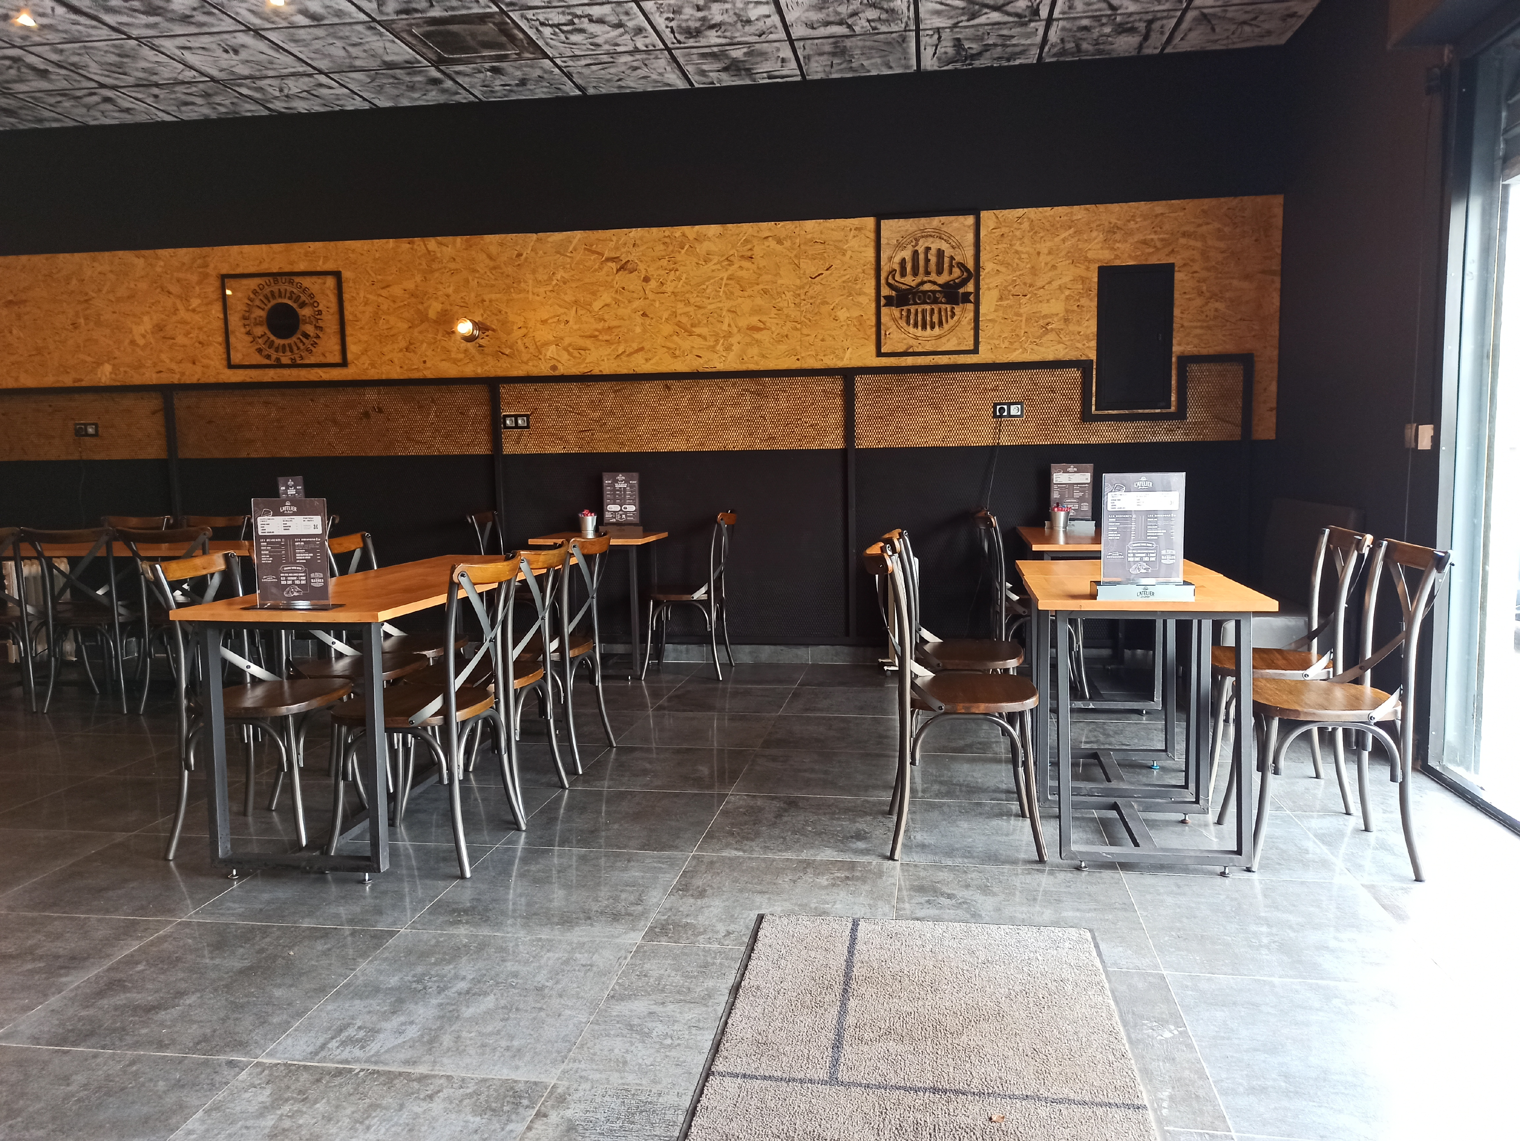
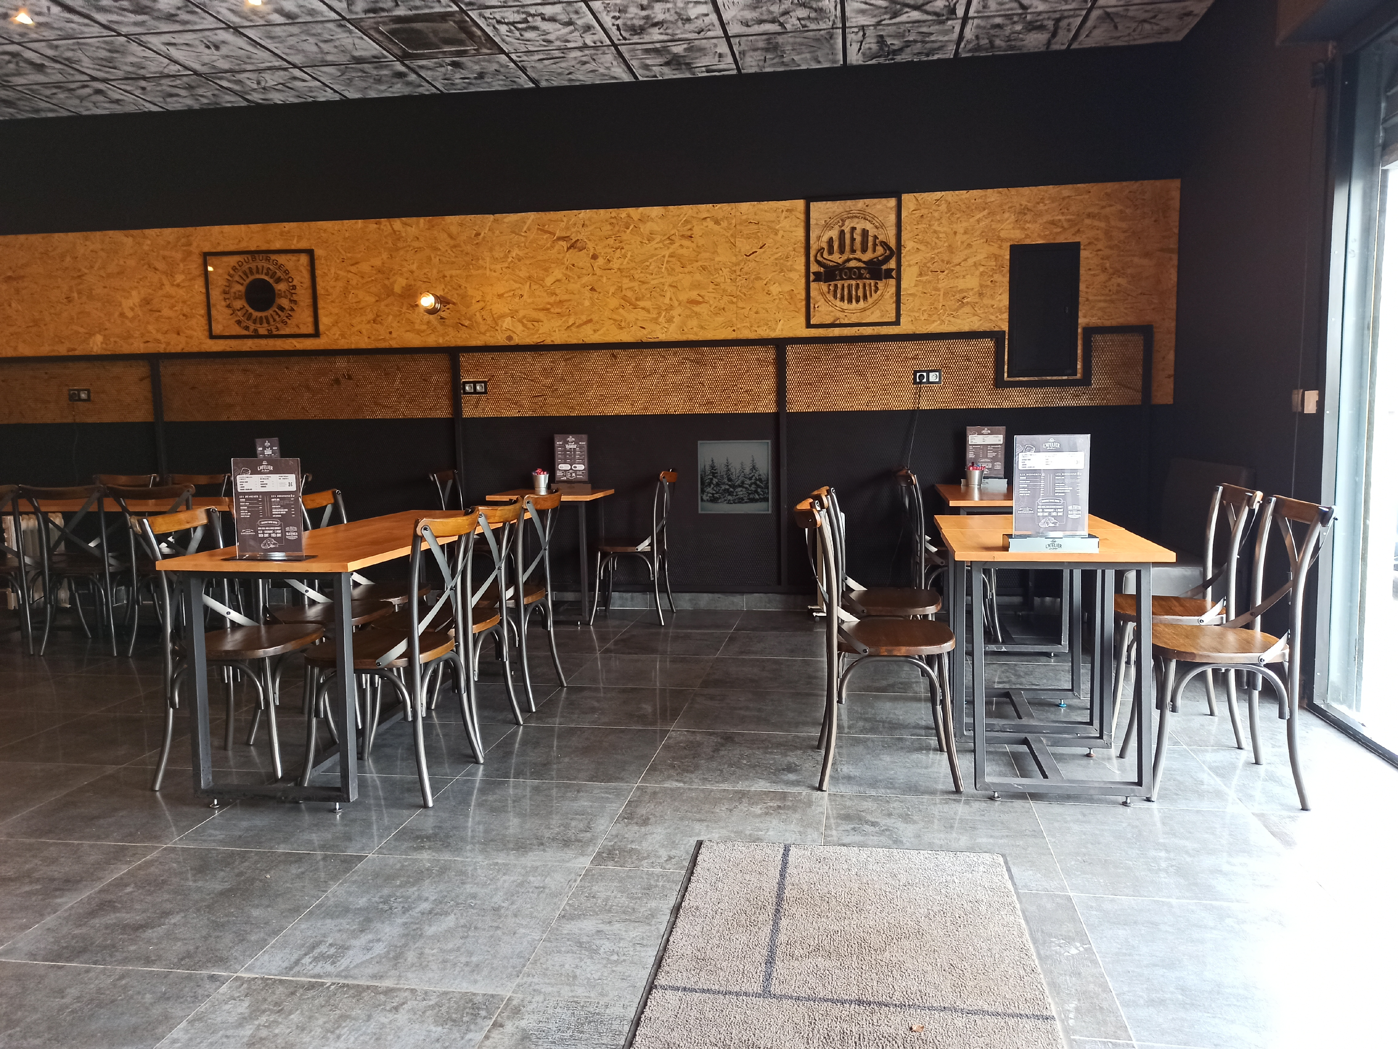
+ wall art (734, 477)
